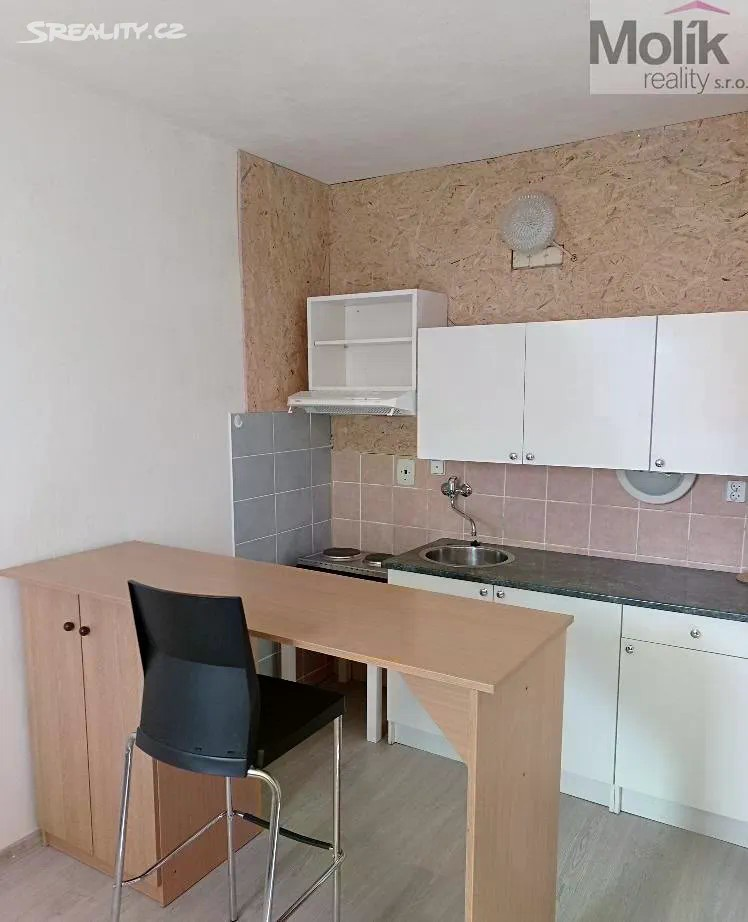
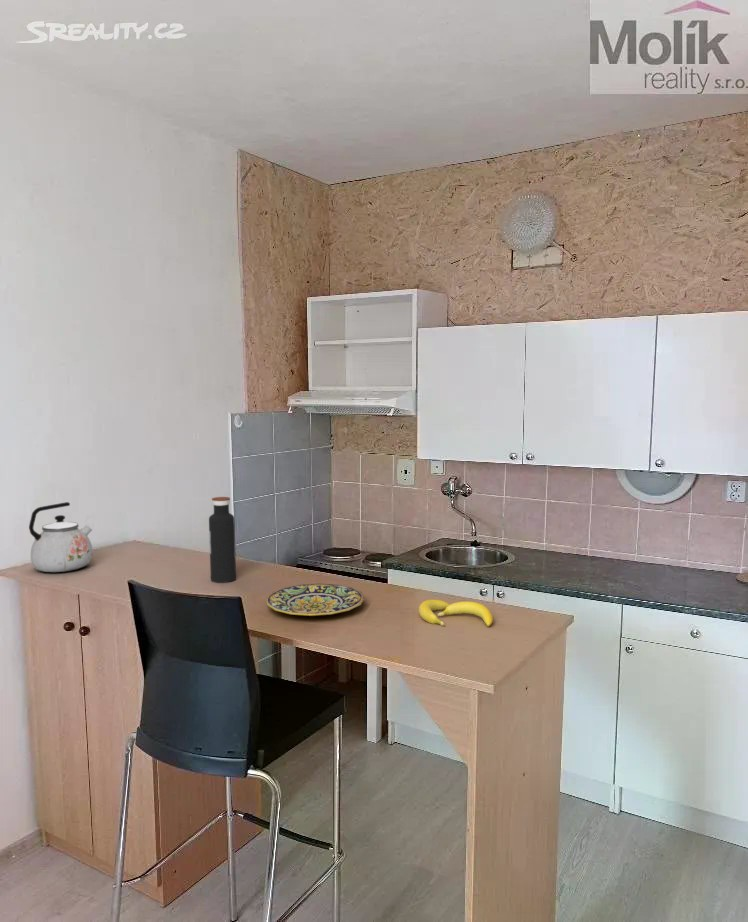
+ banana (453, 612)
+ water bottle (222, 539)
+ kettle (61, 535)
+ plate (315, 602)
